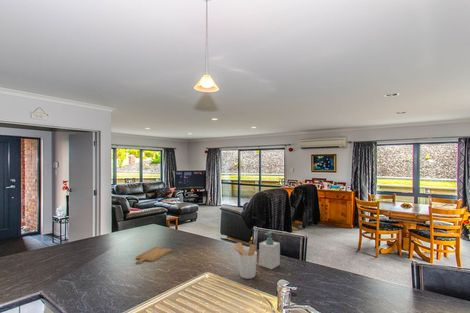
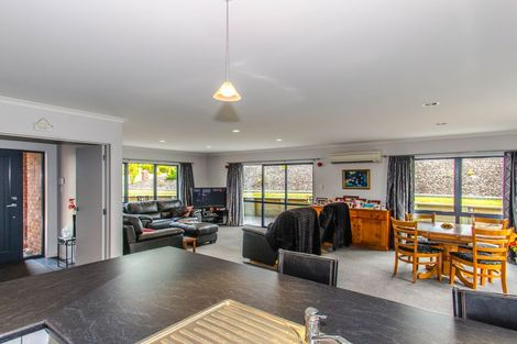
- utensil holder (243, 259)
- chopping board (151, 255)
- soap bottle (269, 248)
